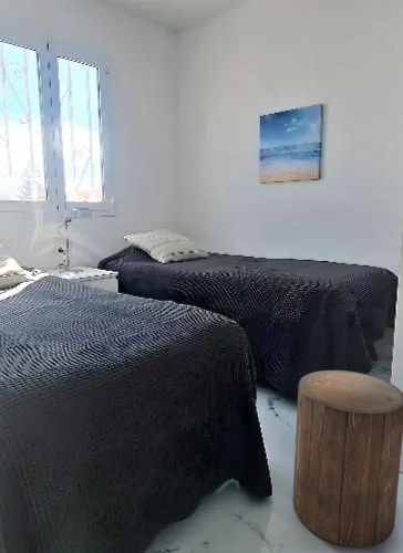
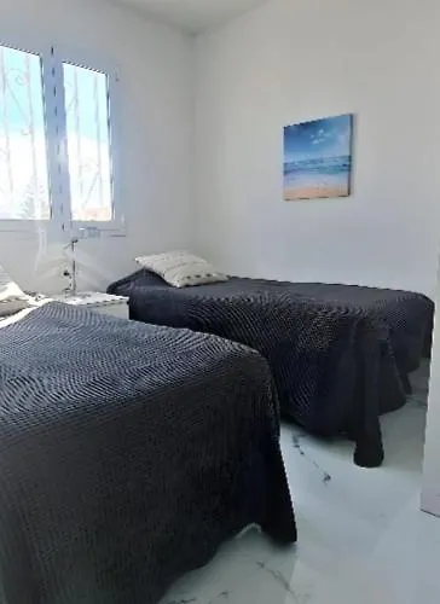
- stool (345, 450)
